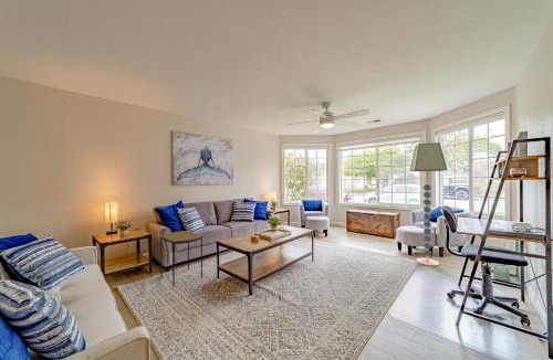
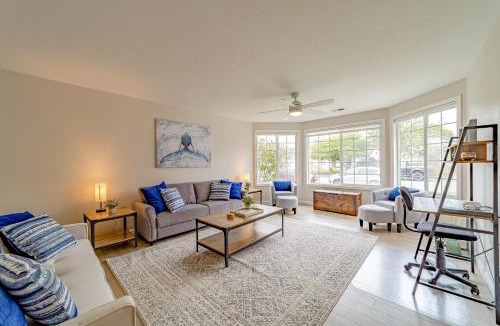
- floor lamp (427, 202)
- side table (188, 256)
